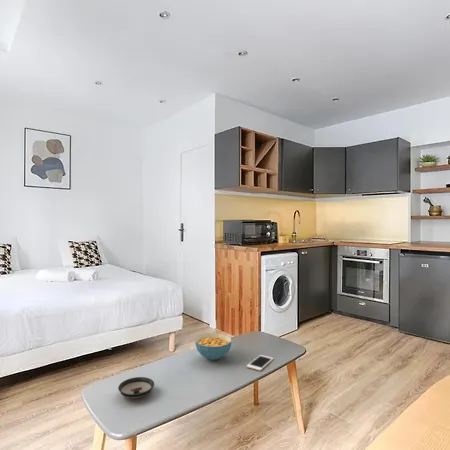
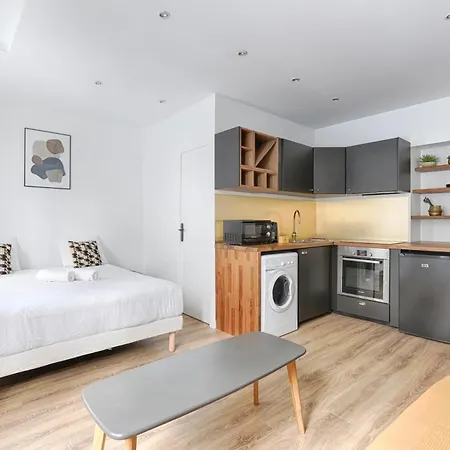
- cell phone (260, 362)
- cereal bowl (213, 348)
- saucer (136, 389)
